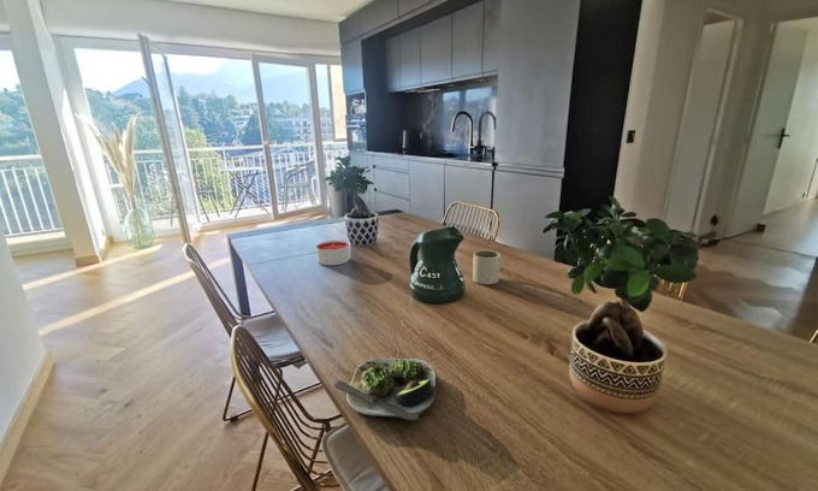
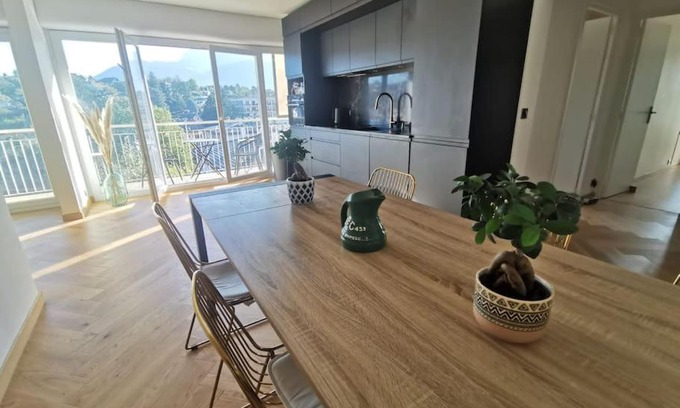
- mug (490, 265)
- candle (332, 252)
- salad plate (395, 380)
